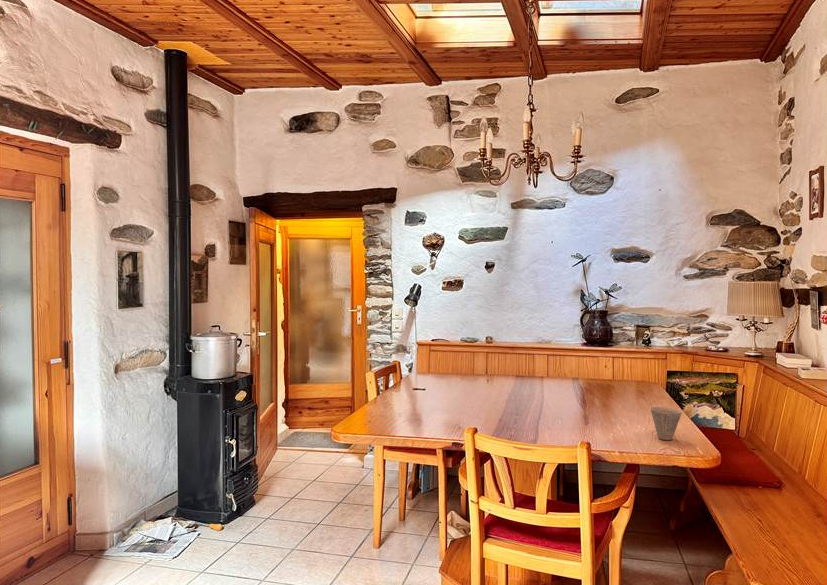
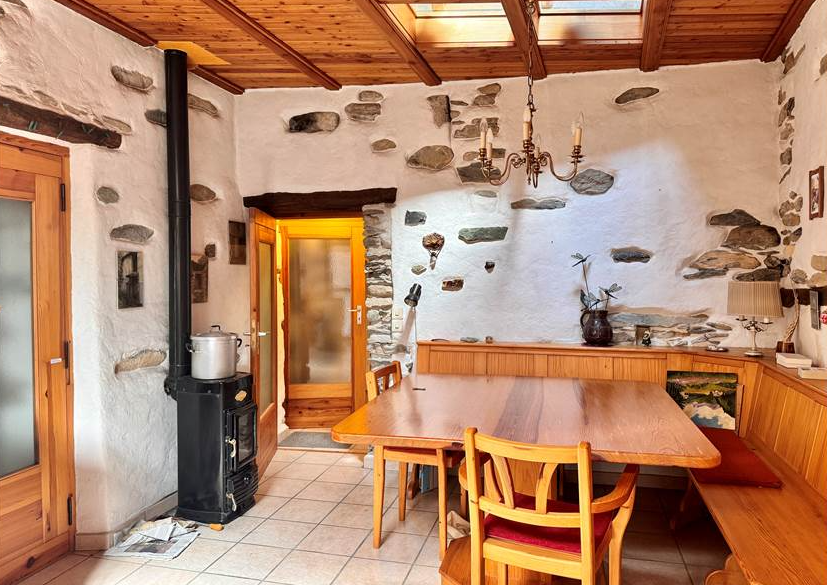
- cup (666, 424)
